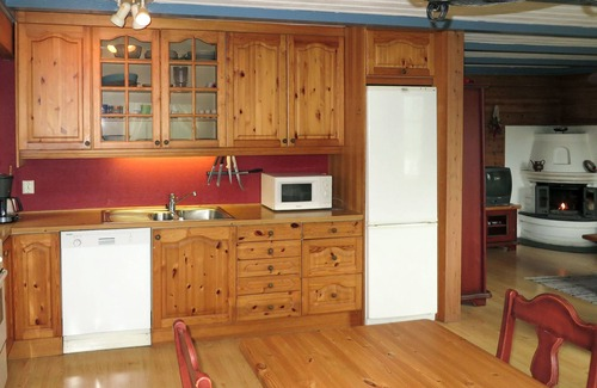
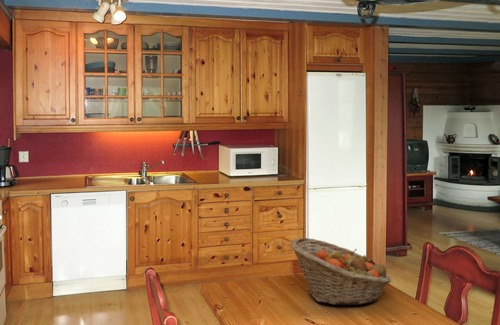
+ fruit basket (339, 268)
